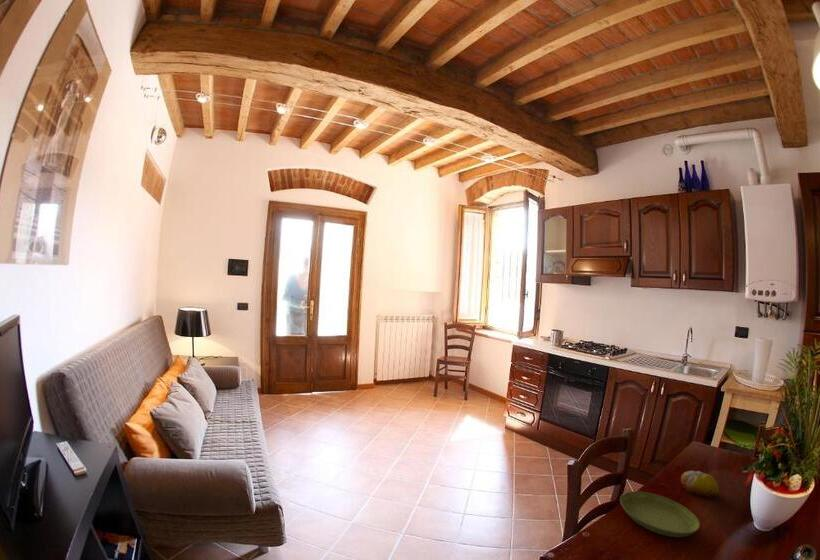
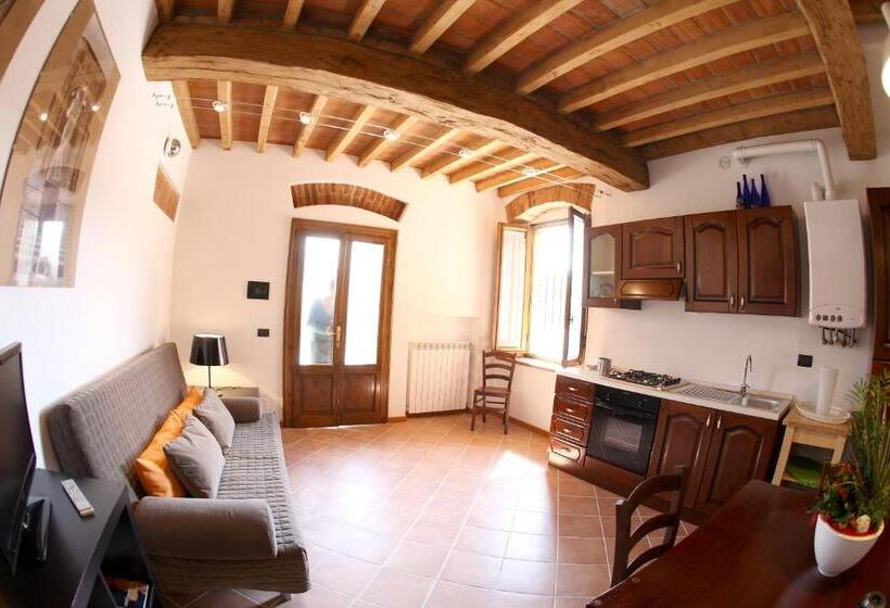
- fruit (698, 481)
- saucer (657, 514)
